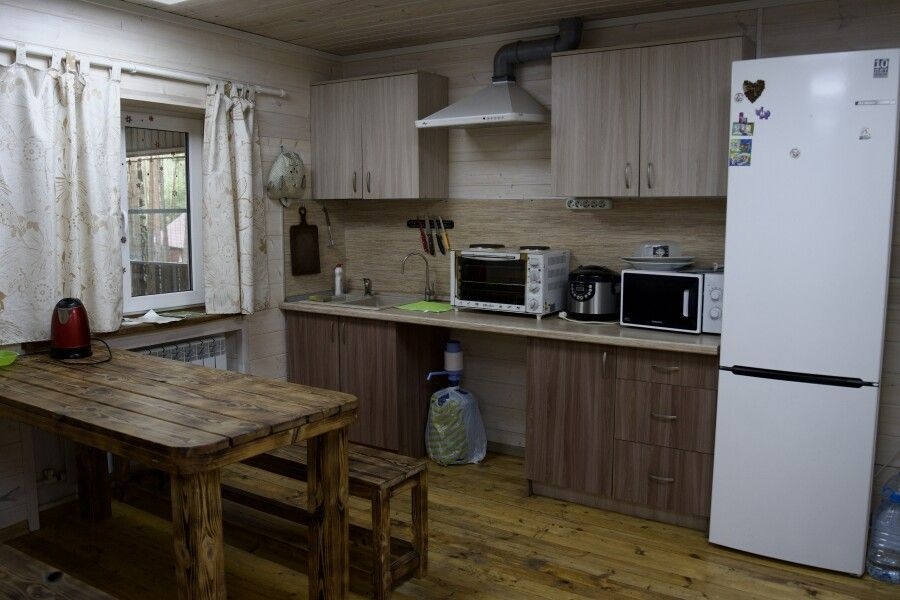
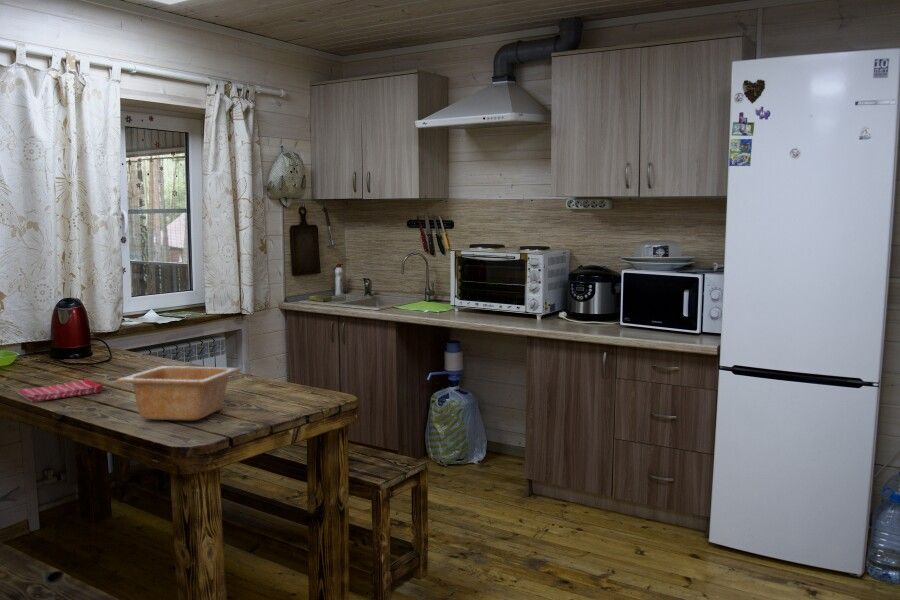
+ dish towel (61, 389)
+ serving bowl (182, 393)
